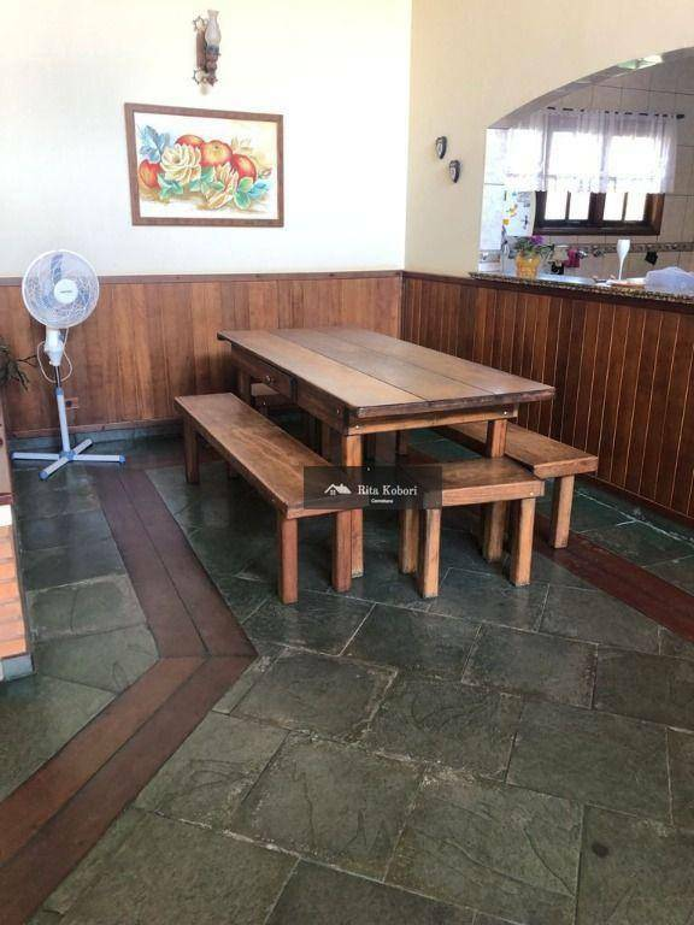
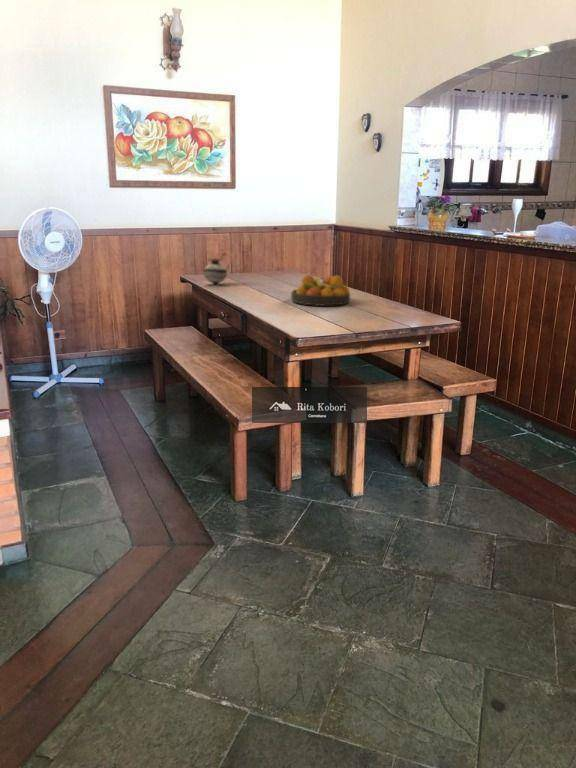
+ fruit bowl (320, 287)
+ pitcher (216, 269)
